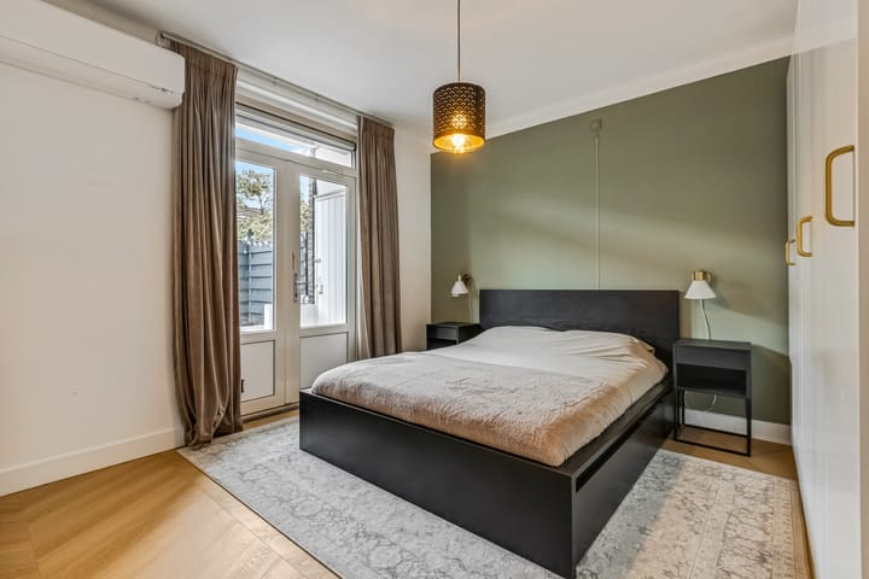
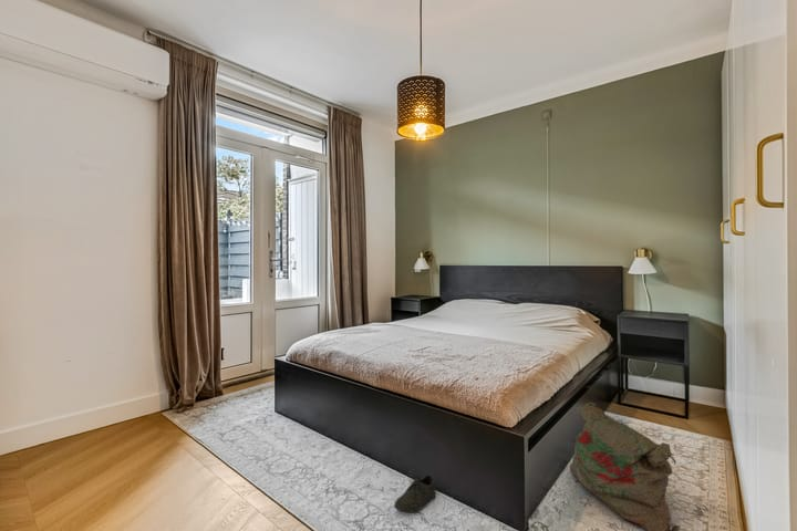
+ bag (619, 458)
+ shoe (414, 488)
